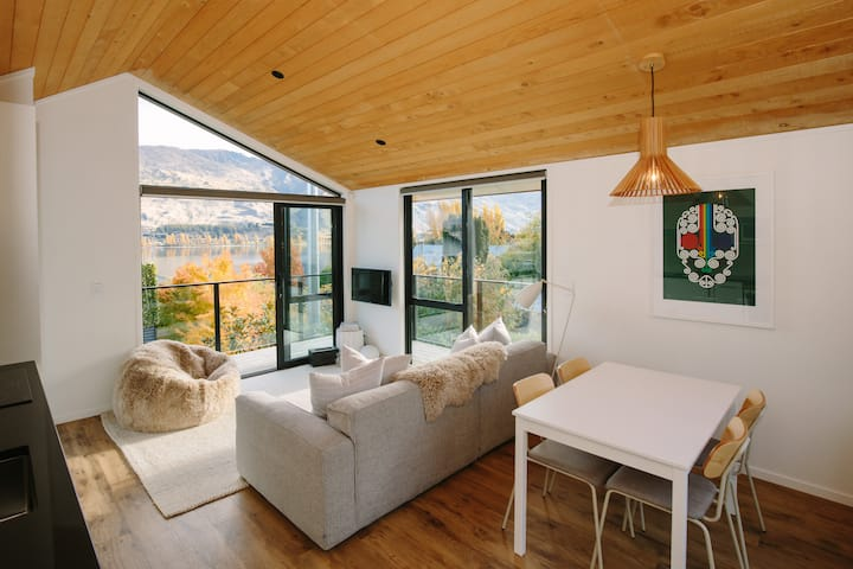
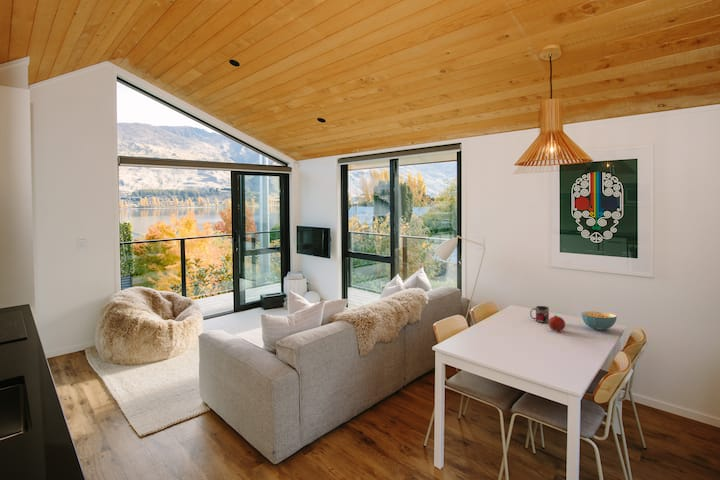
+ fruit (556, 323)
+ mug (539, 314)
+ cereal bowl (598, 321)
